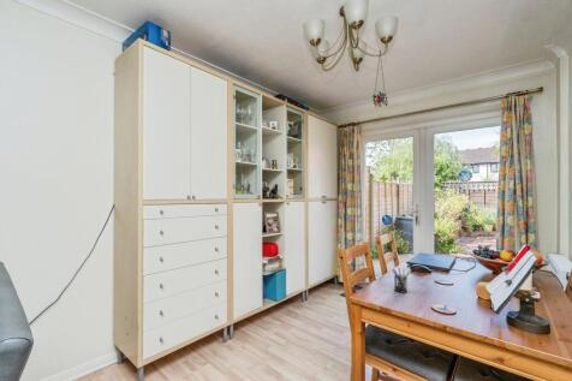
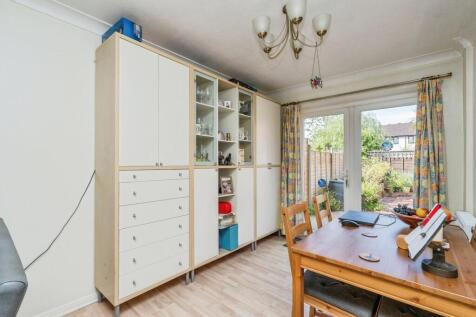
- pen holder (401, 278)
